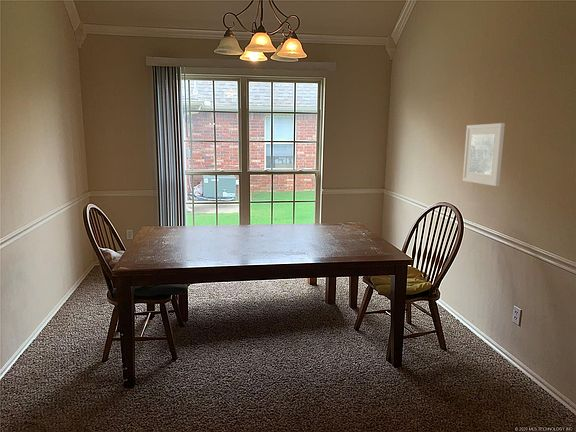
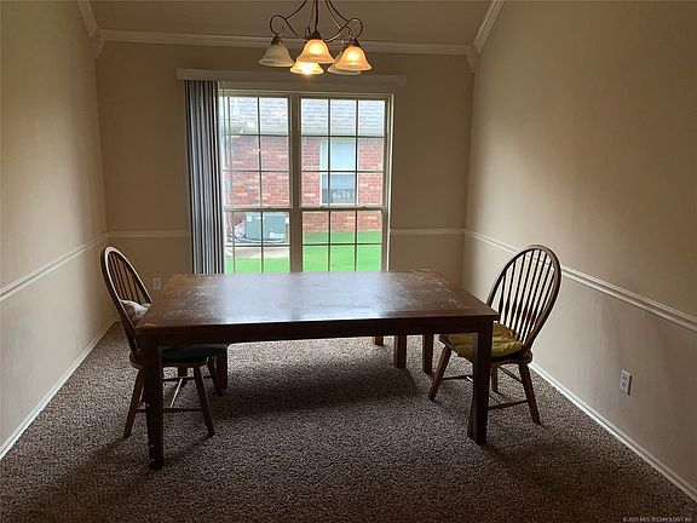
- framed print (482, 154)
